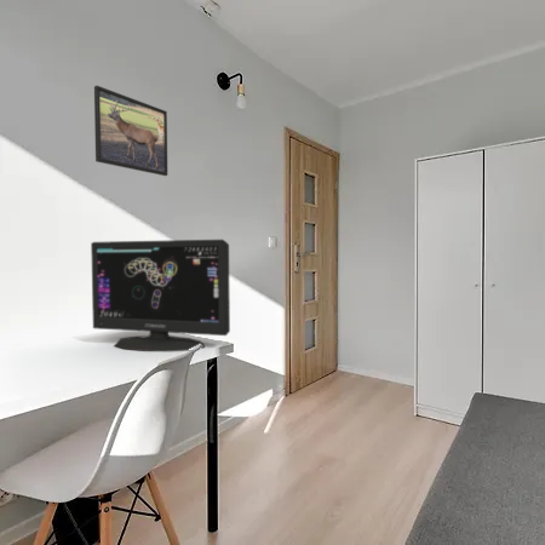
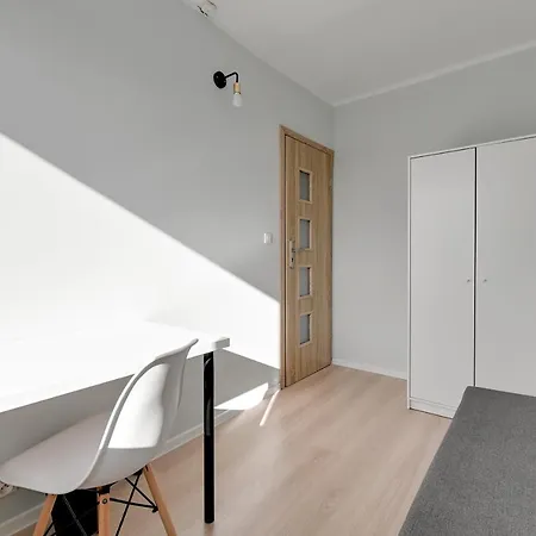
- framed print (133, 134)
- computer monitor (157, 293)
